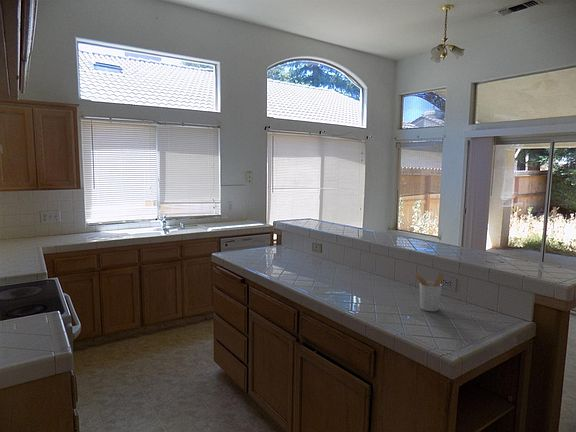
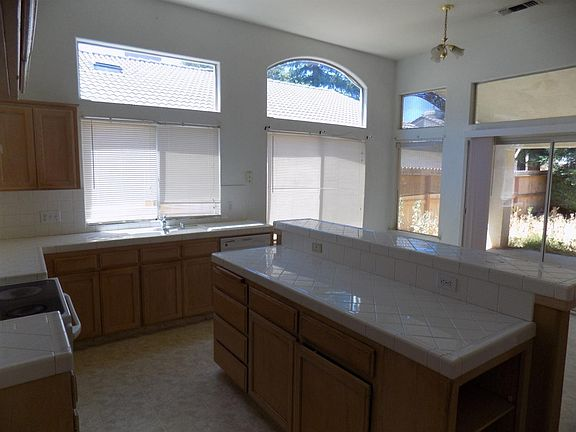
- utensil holder (426, 290)
